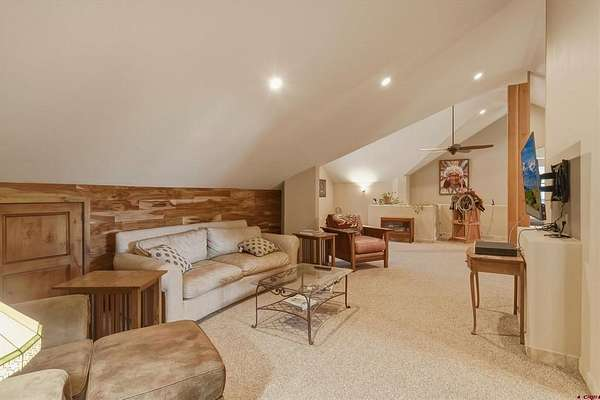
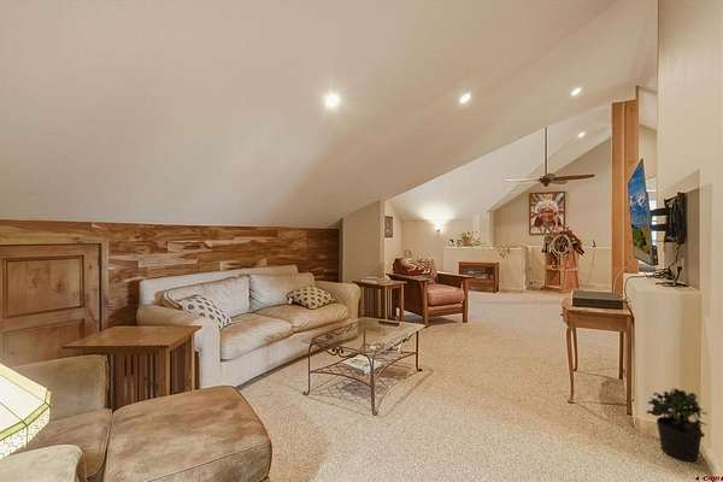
+ potted plant (678, 421)
